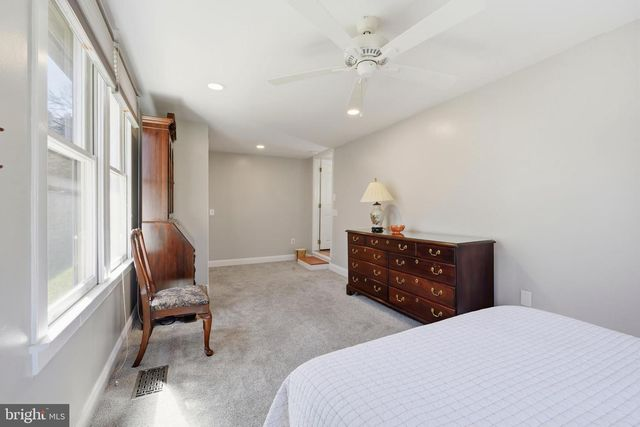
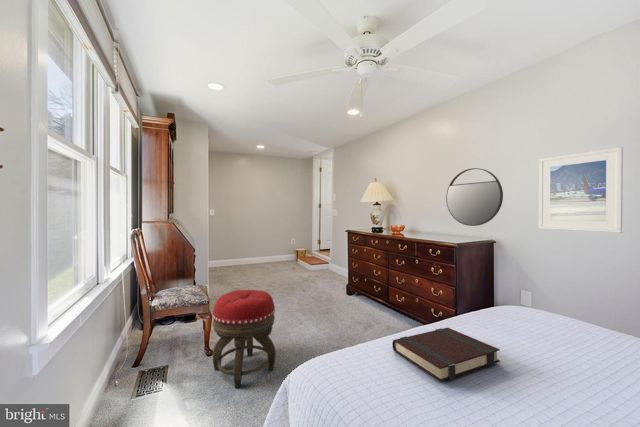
+ book (443, 349)
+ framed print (576, 192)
+ home mirror (472, 197)
+ footstool (244, 331)
